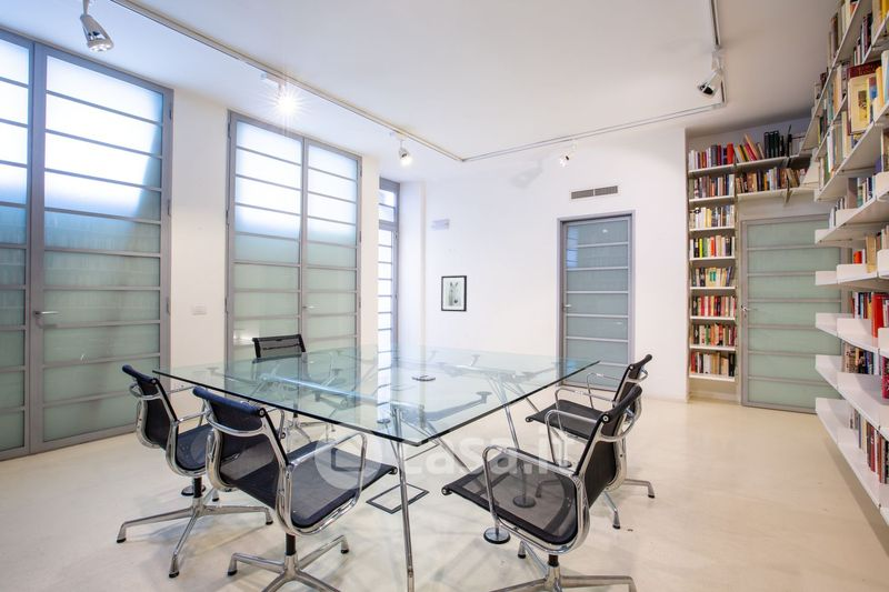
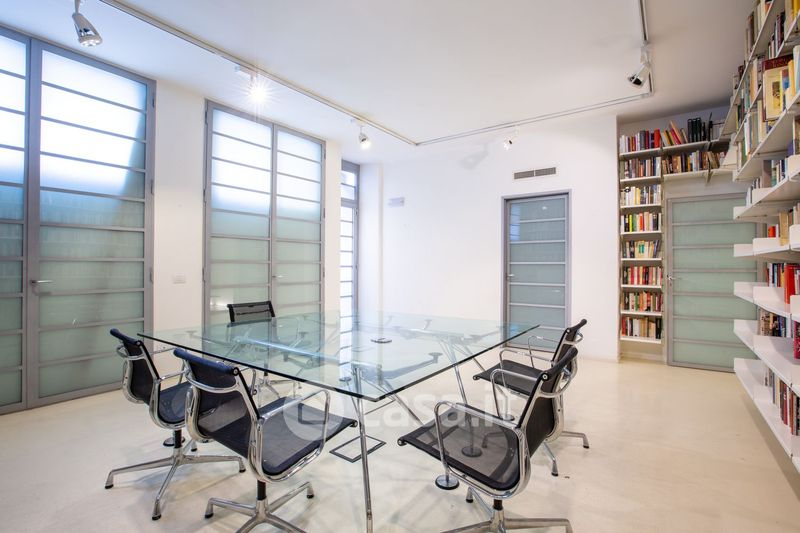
- wall art (453, 293)
